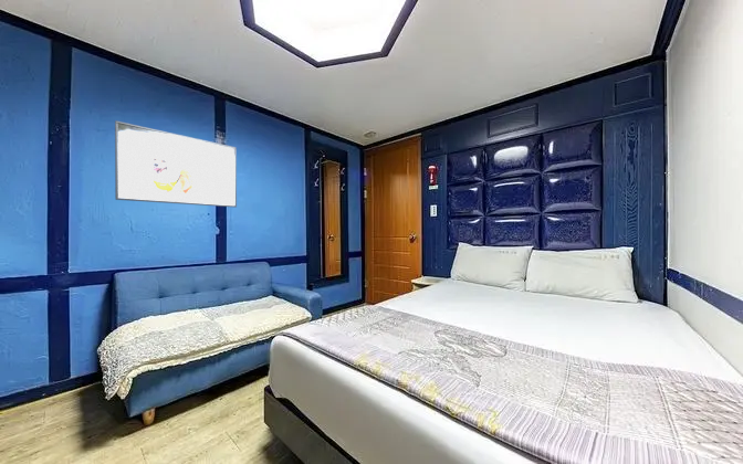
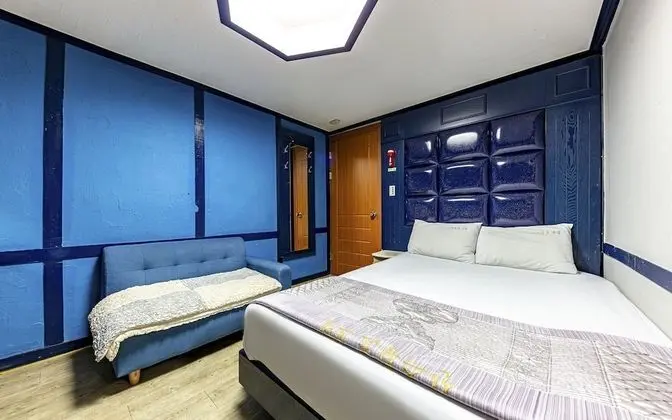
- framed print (184, 169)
